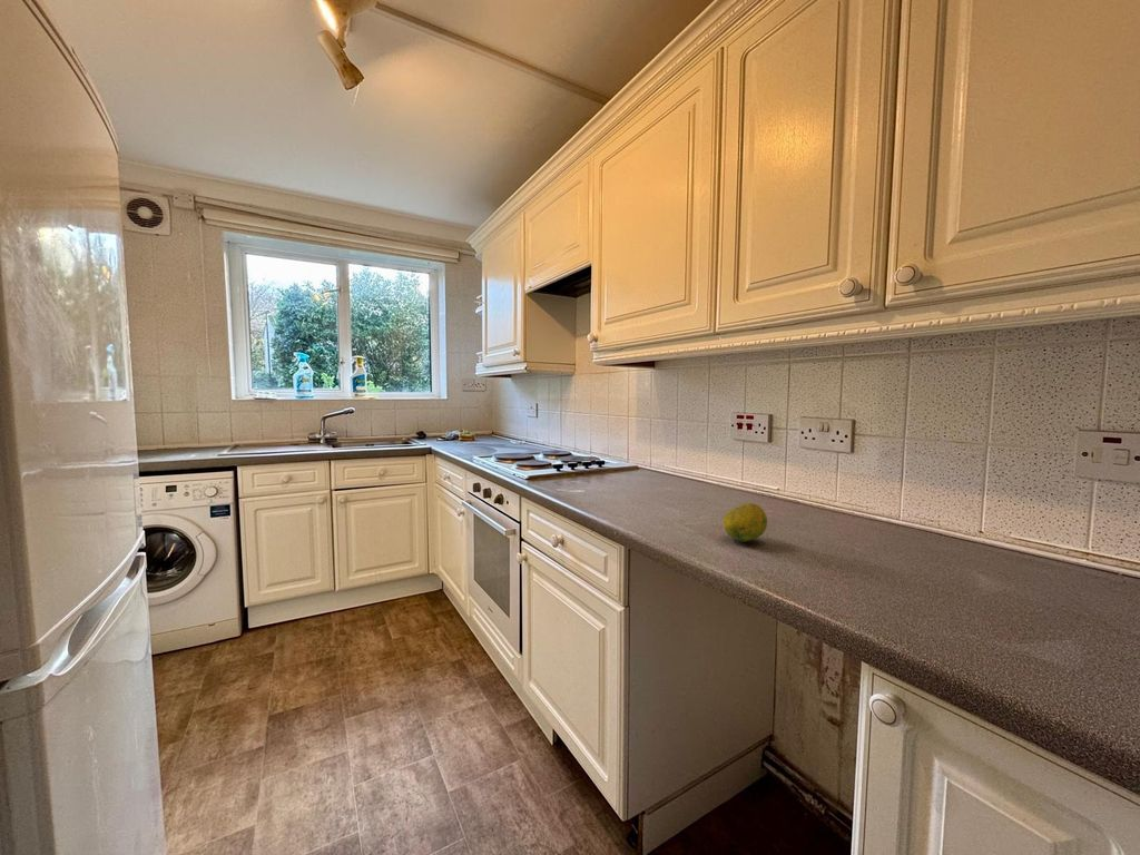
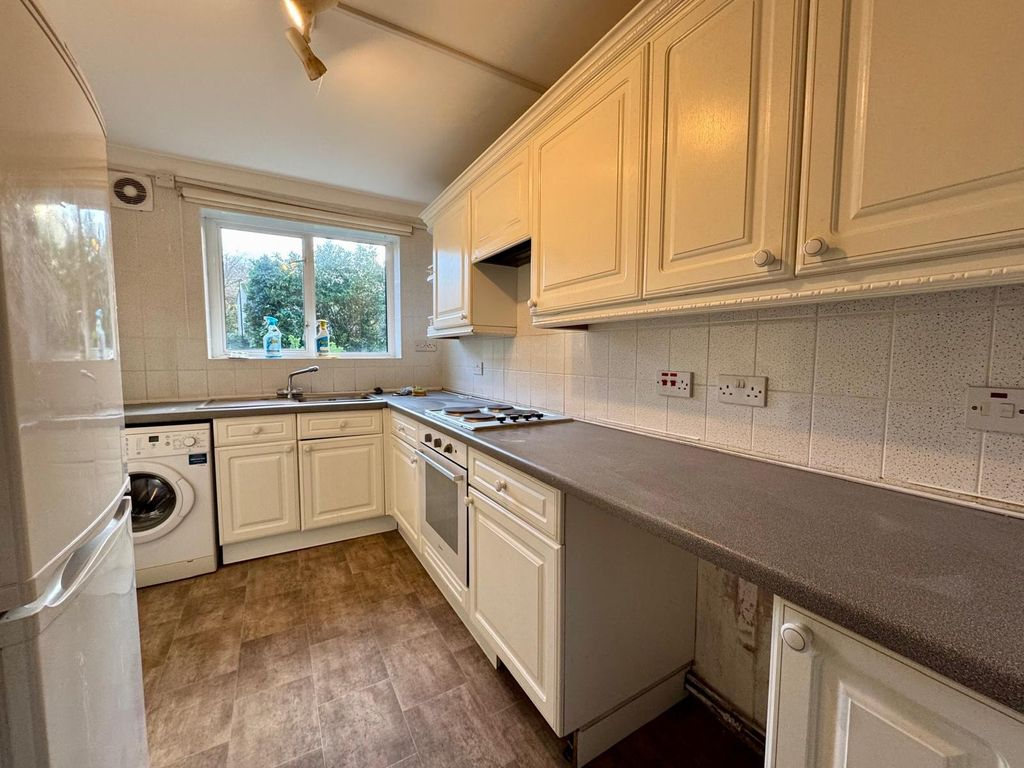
- fruit (744, 521)
